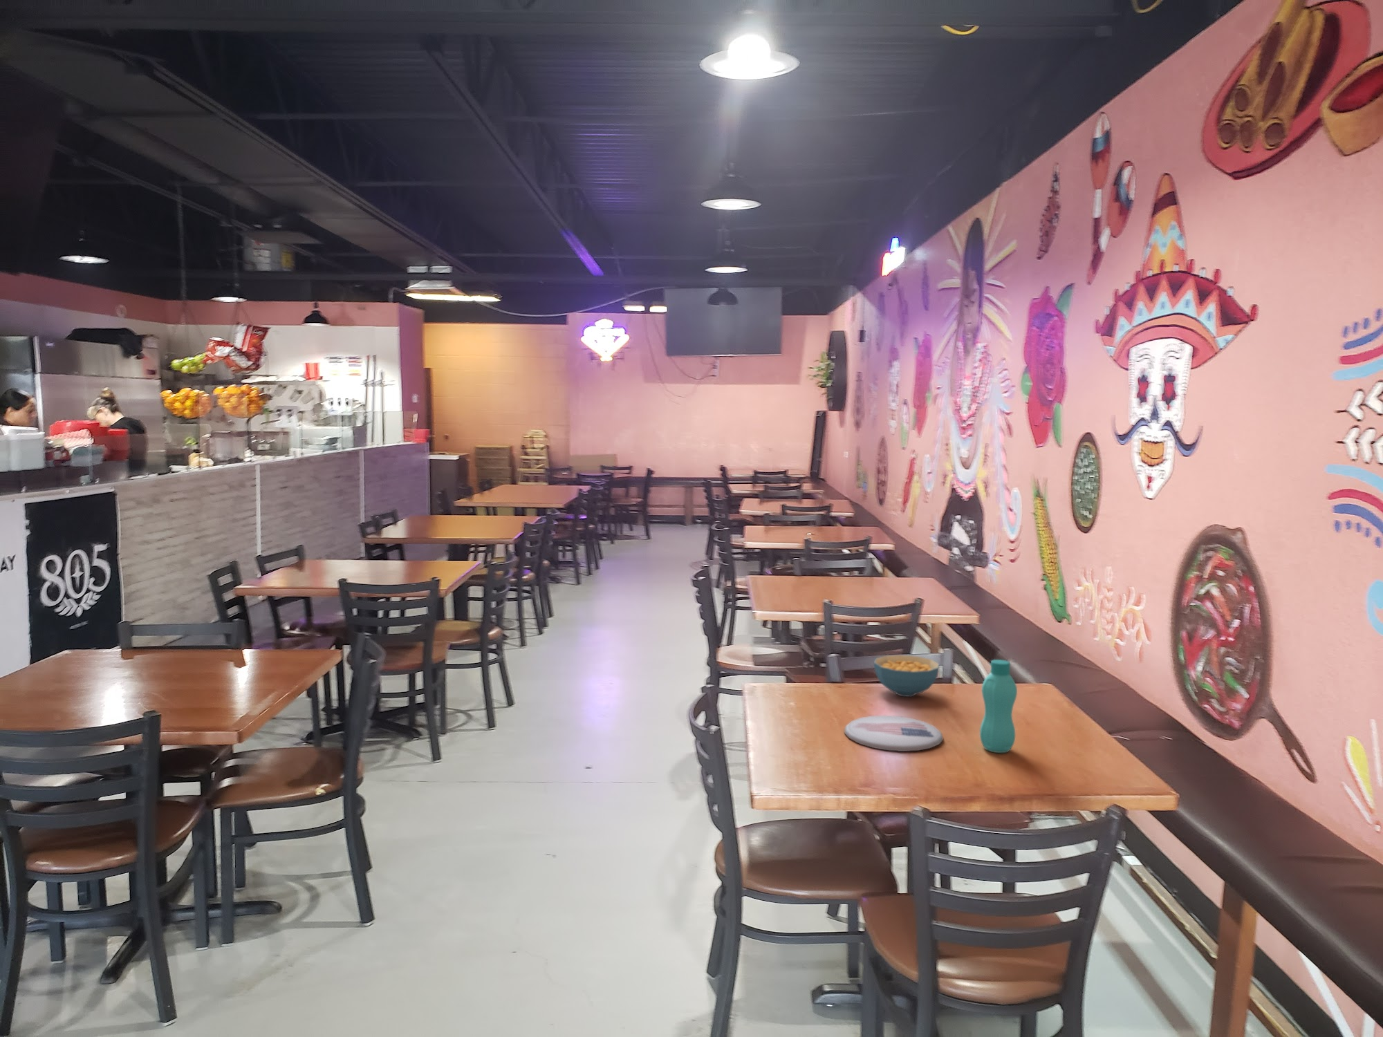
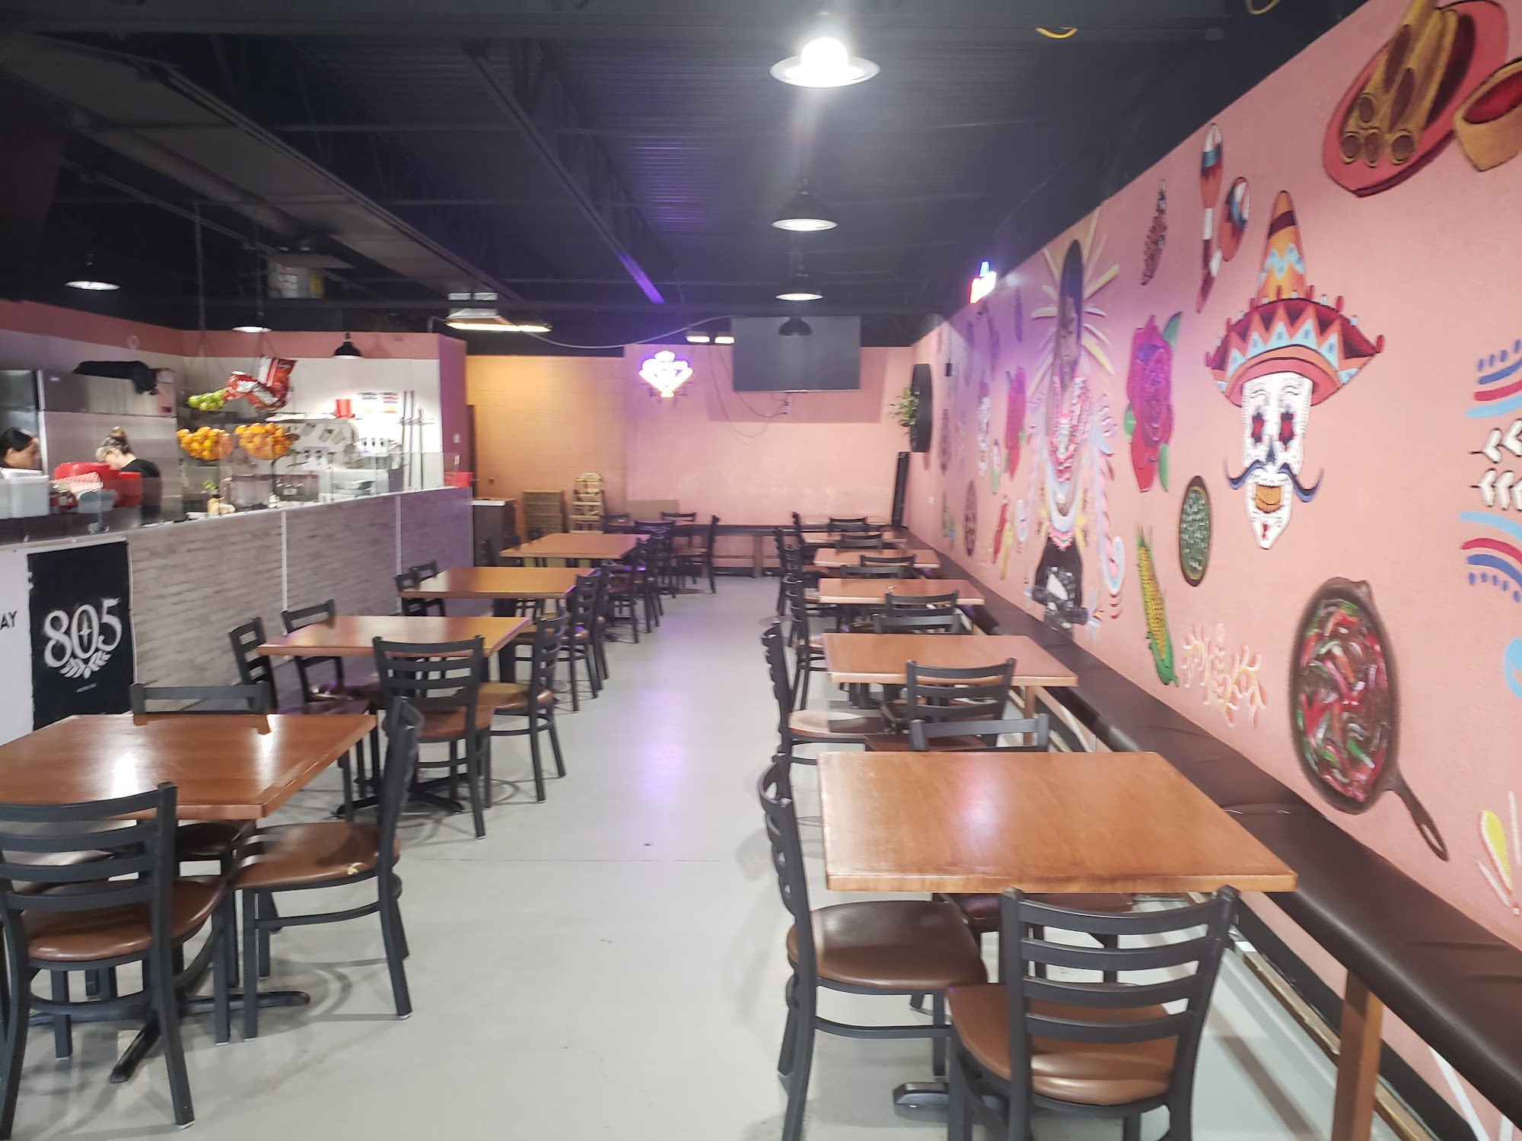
- cereal bowl (906, 679)
- bottle (999, 705)
- plate (893, 731)
